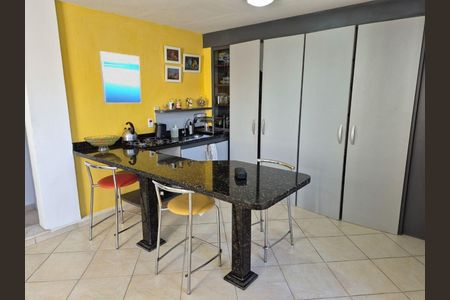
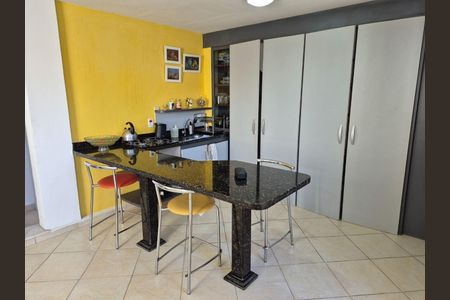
- wall art (122, 79)
